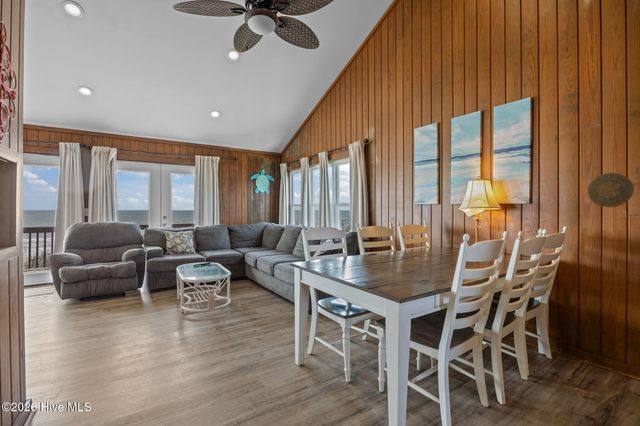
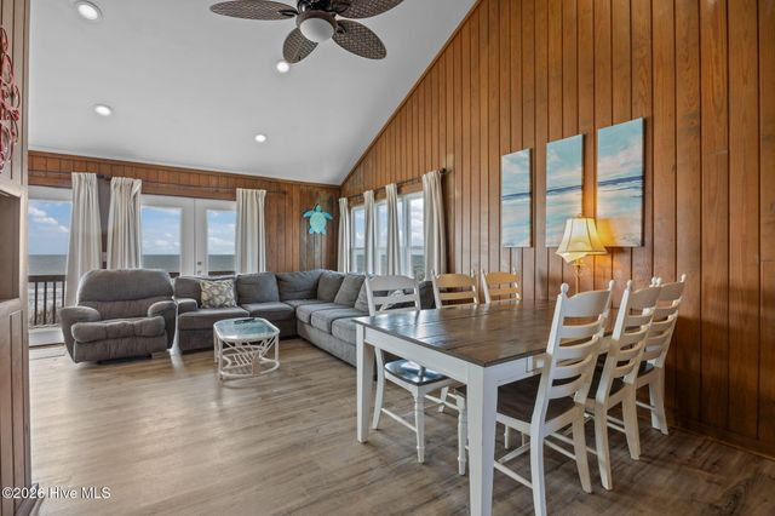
- decorative plate (609, 190)
